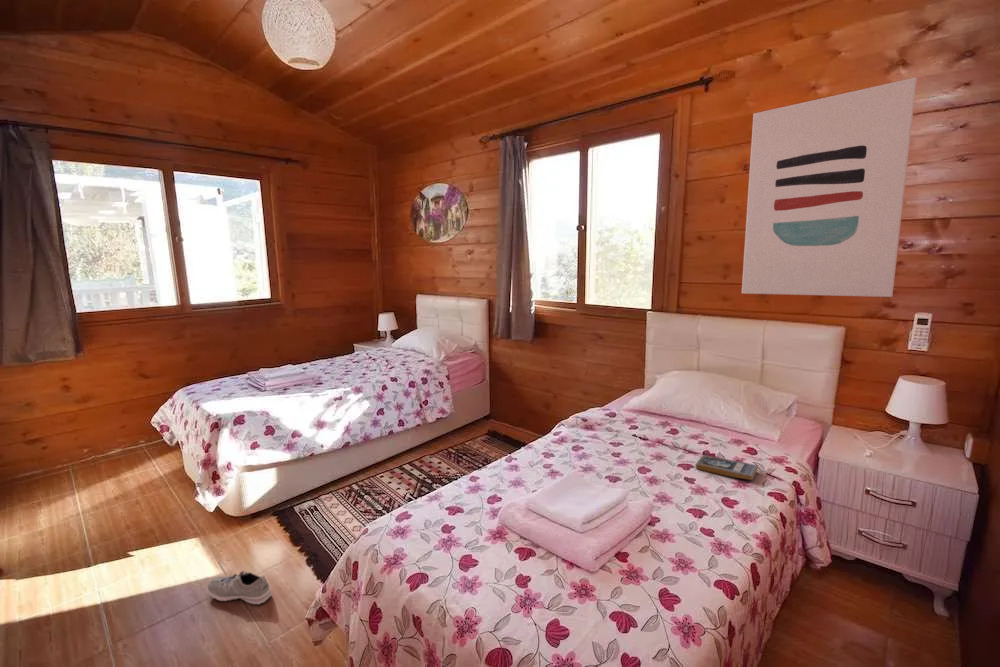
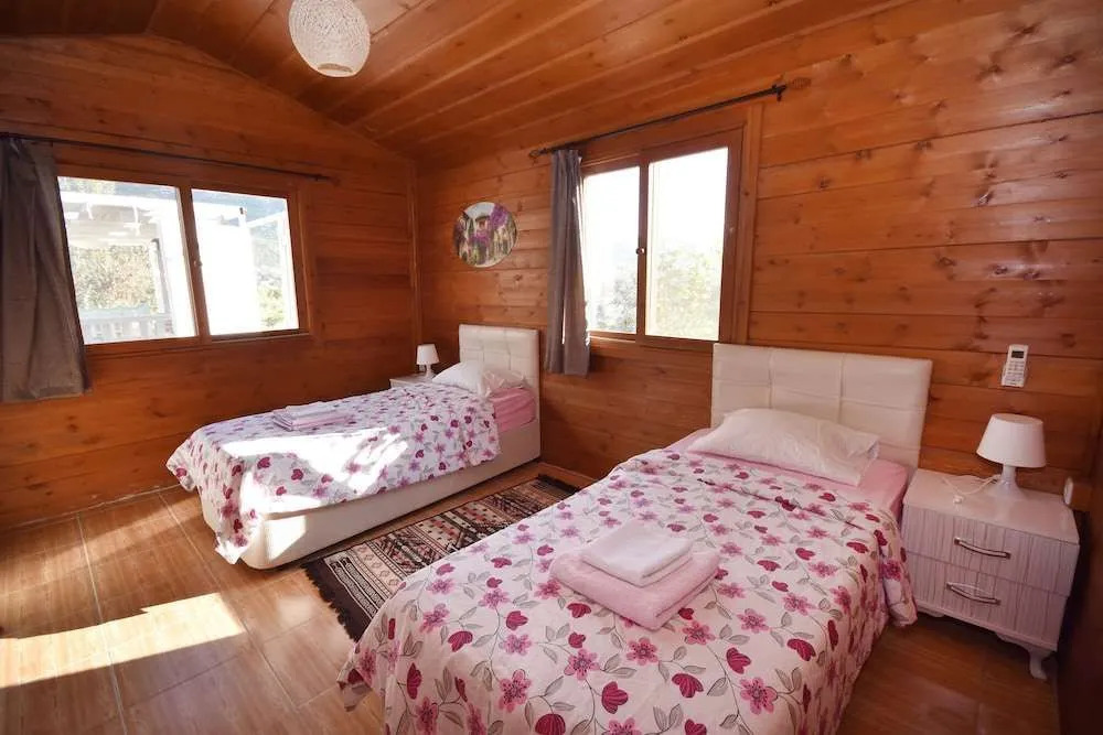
- sneaker (240, 581)
- wall art (818, 199)
- book (726, 466)
